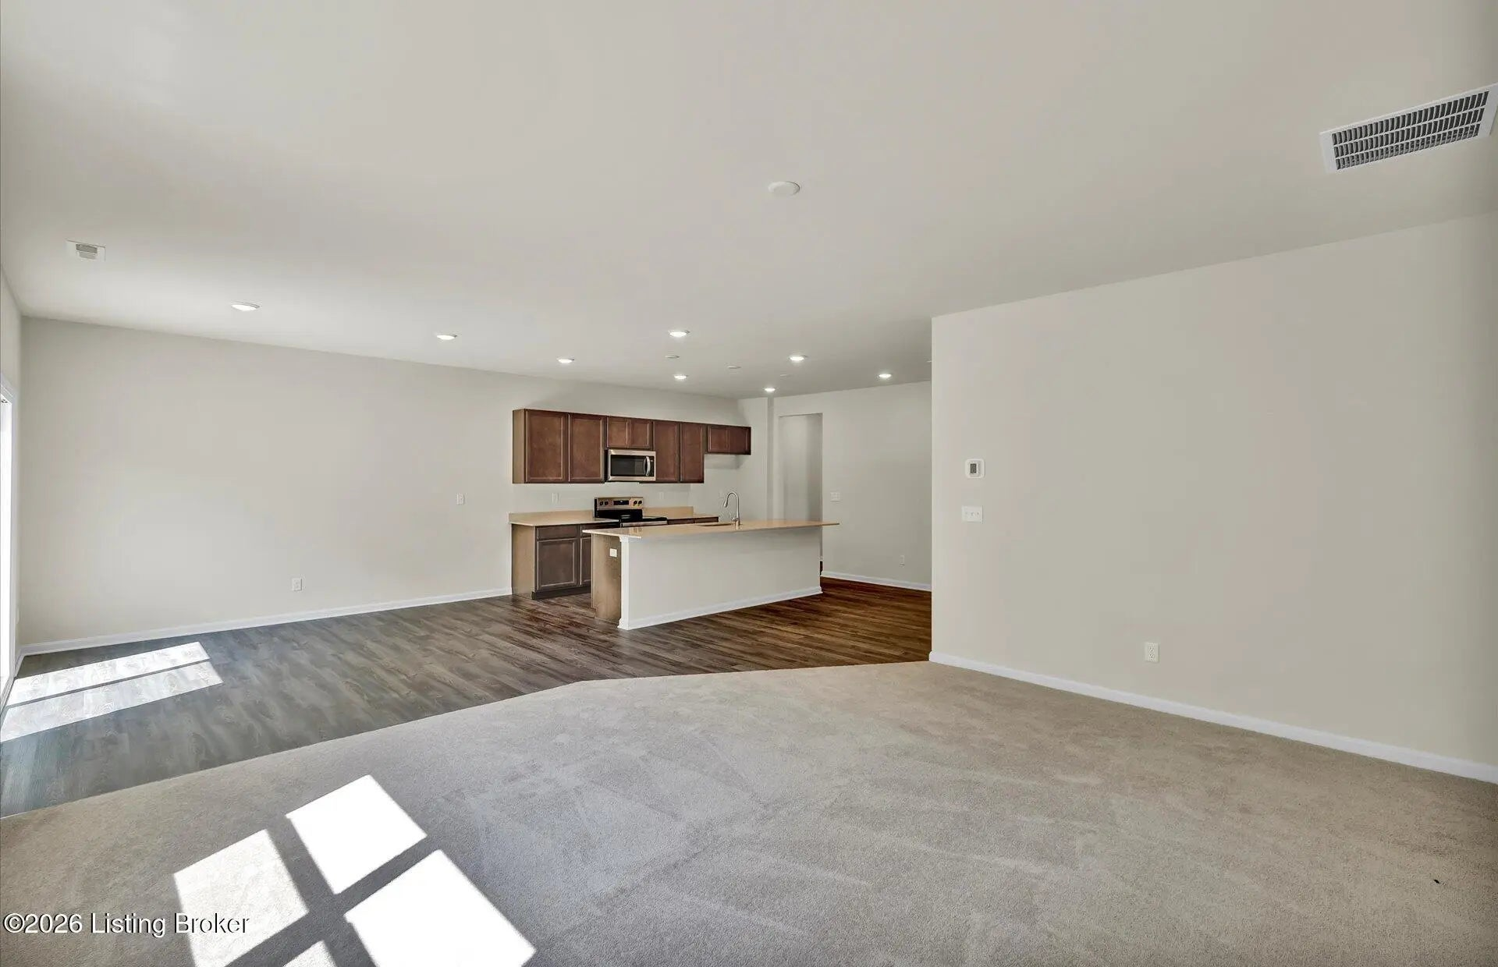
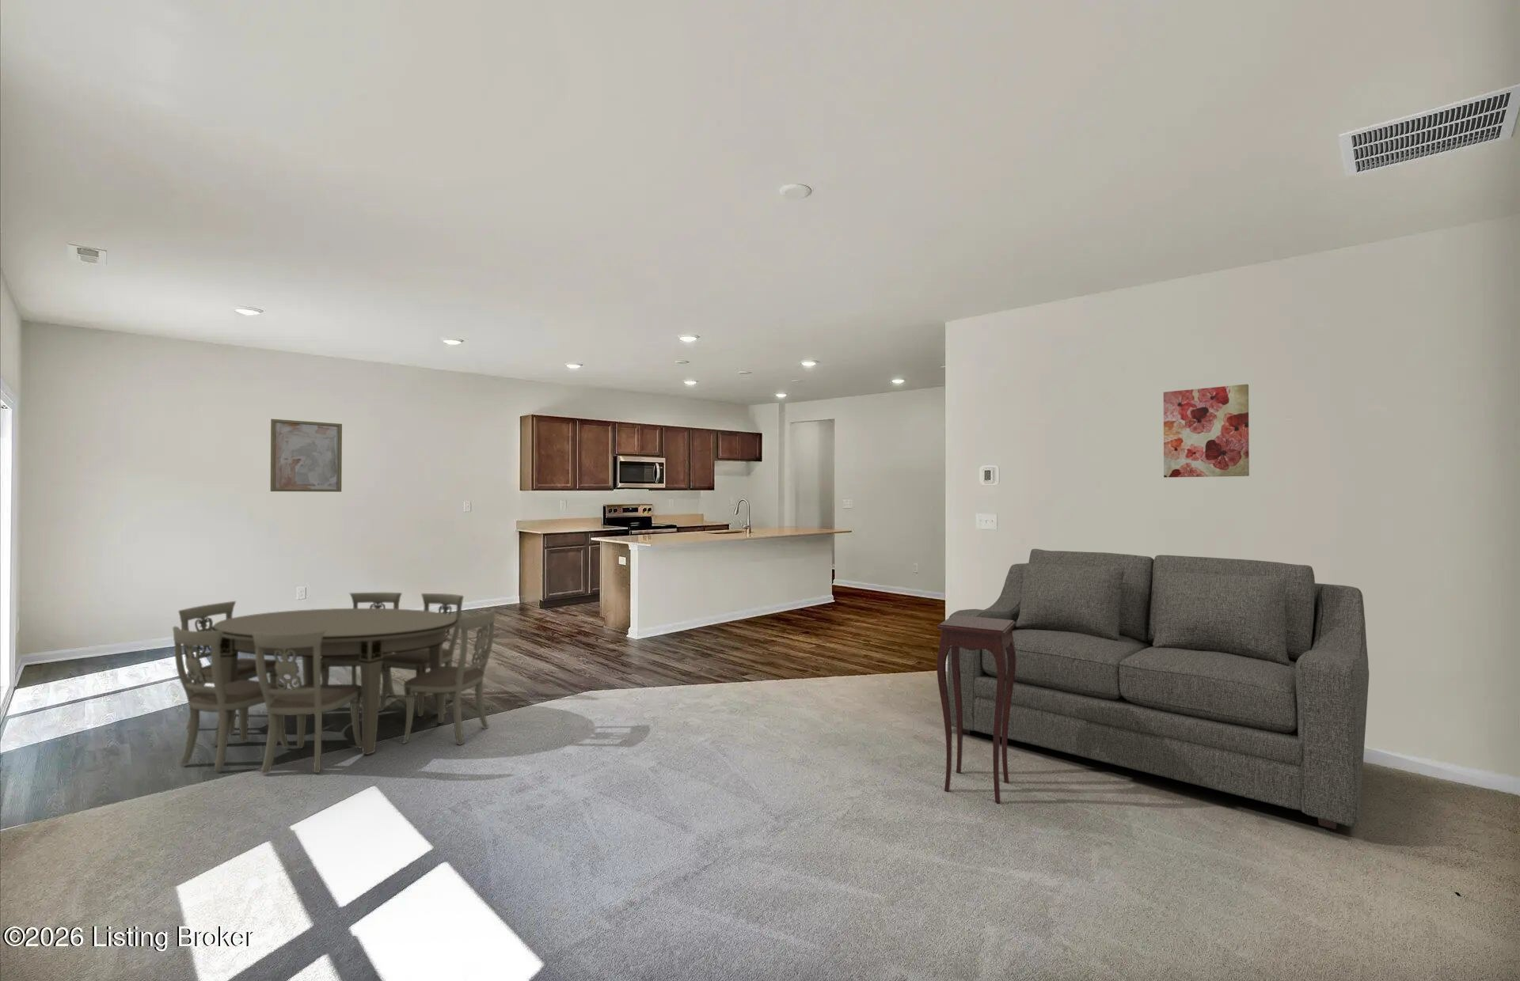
+ sofa (1141, 651)
+ side table (962, 708)
+ wall art (307, 456)
+ wall art (1204, 432)
+ dining table (339, 667)
